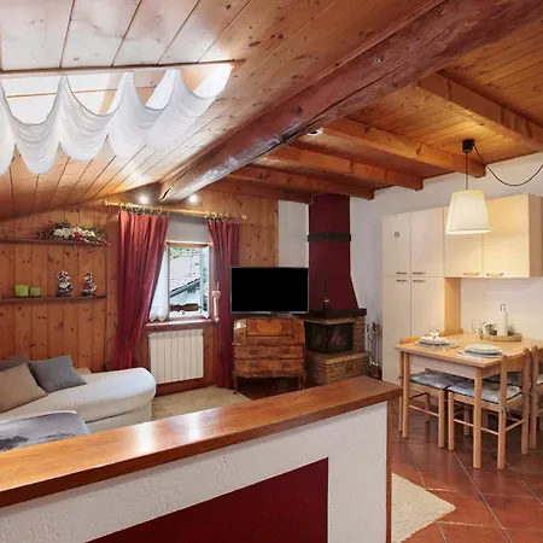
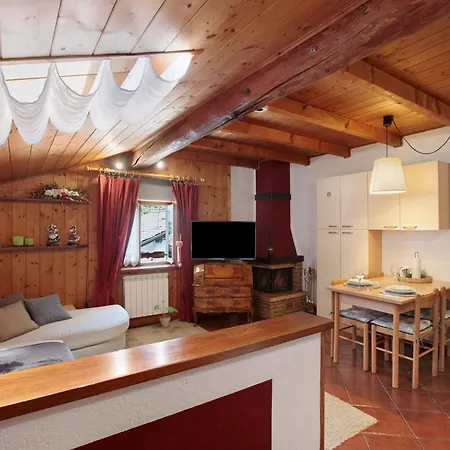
+ potted plant (164, 314)
